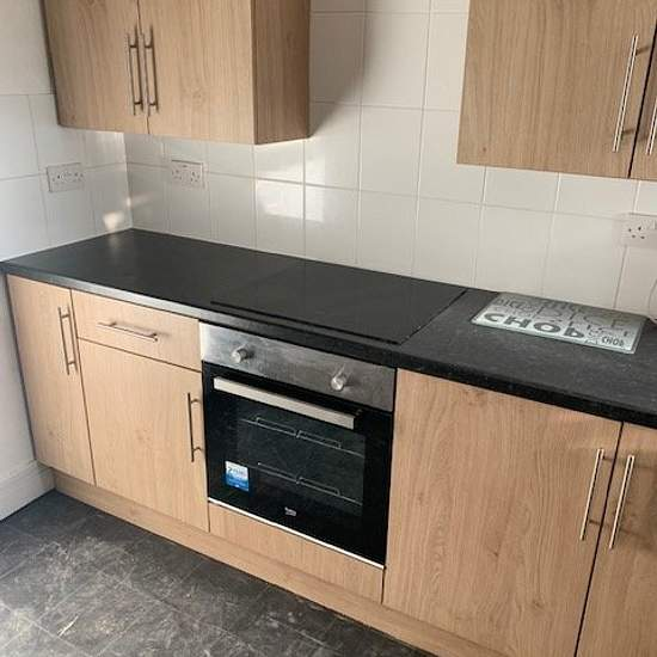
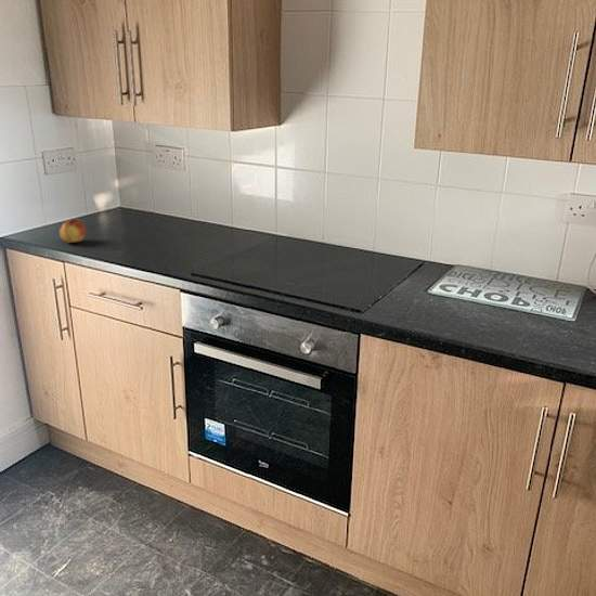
+ fruit (73, 231)
